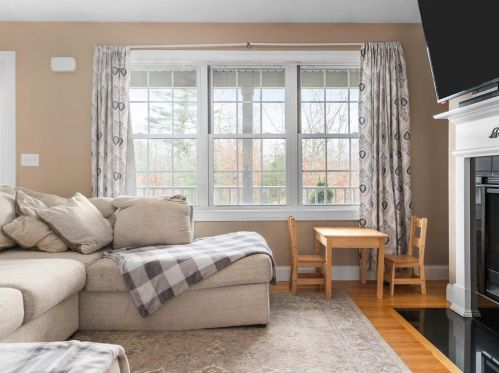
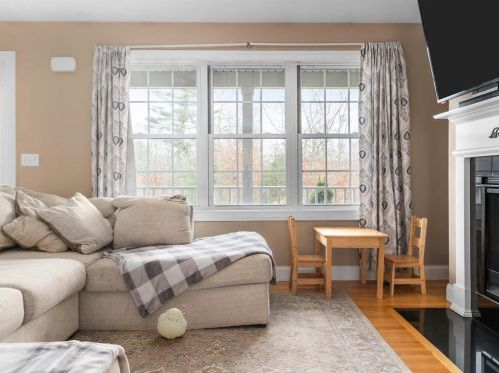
+ plush toy (173, 319)
